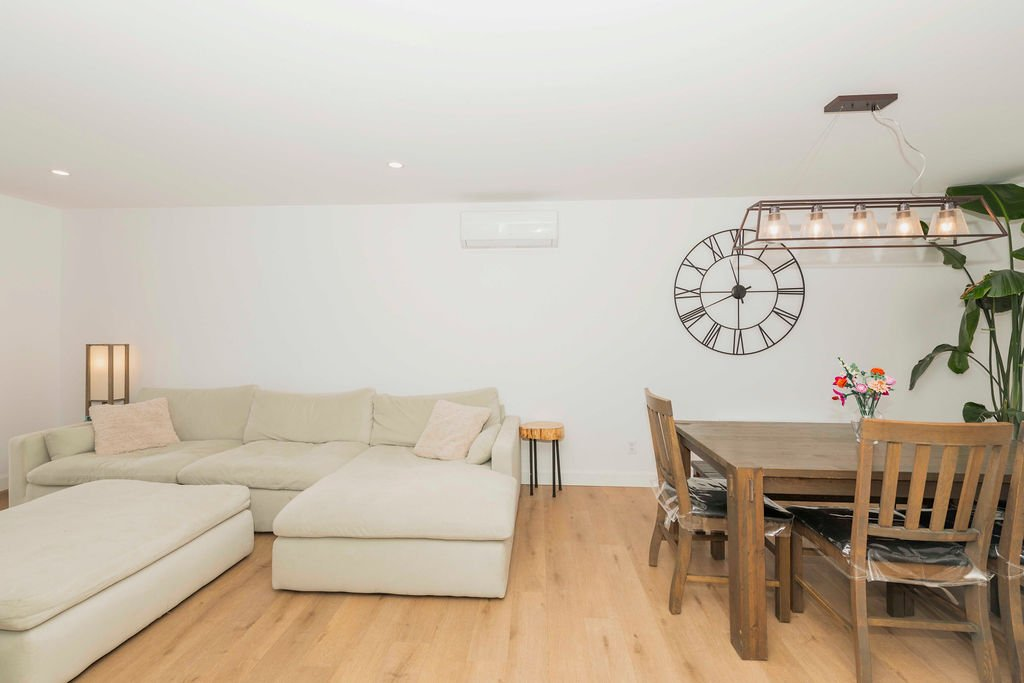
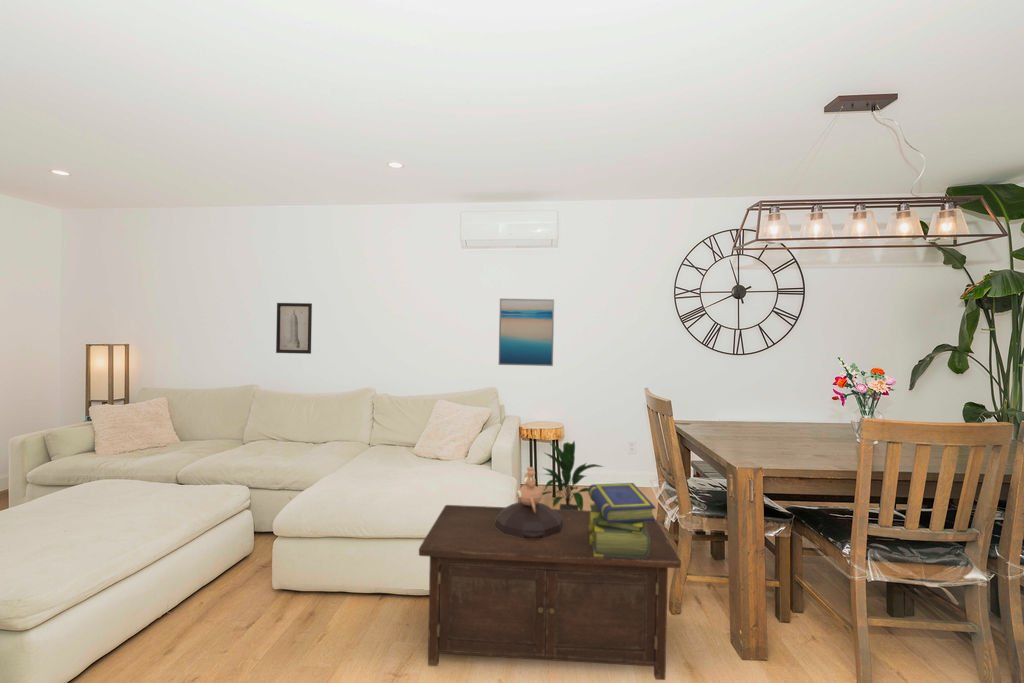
+ cabinet (546, 583)
+ wall art (294, 328)
+ decorative bowl (529, 497)
+ stack of books (620, 517)
+ indoor plant (566, 484)
+ wall art (526, 332)
